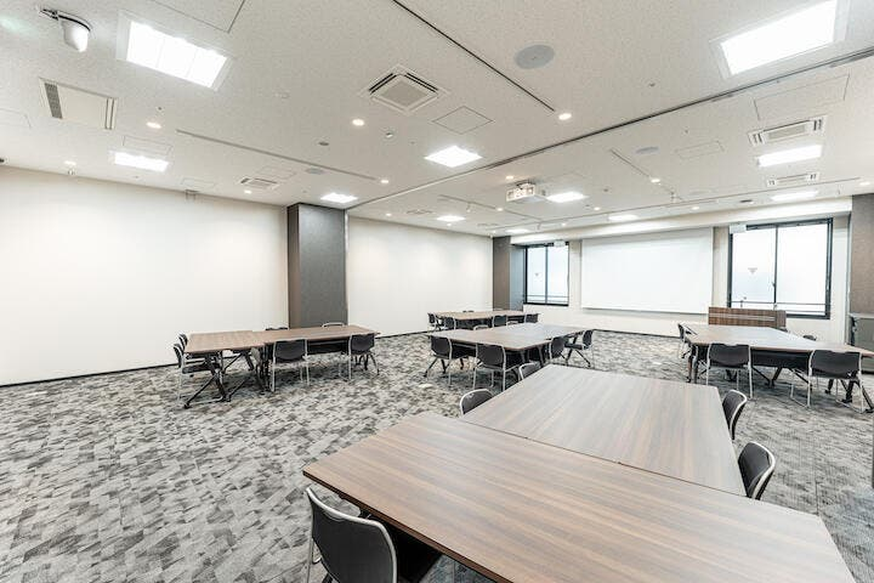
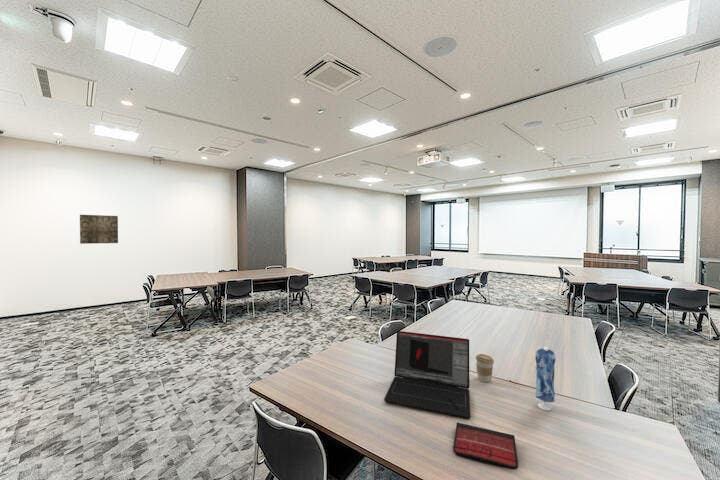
+ laptop (428, 369)
+ coffee cup (484, 367)
+ dress (544, 376)
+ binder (484, 444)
+ wall art (99, 229)
